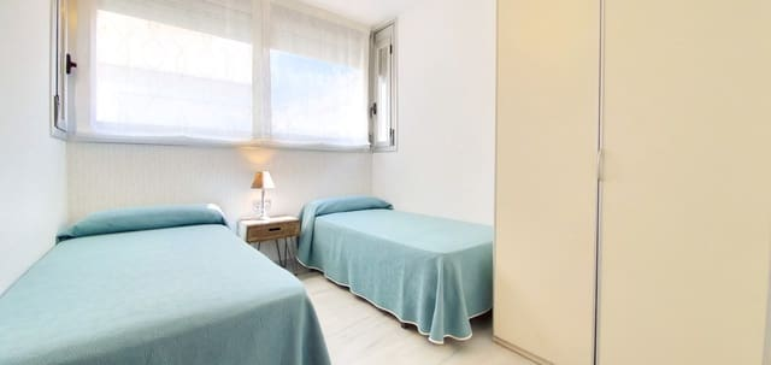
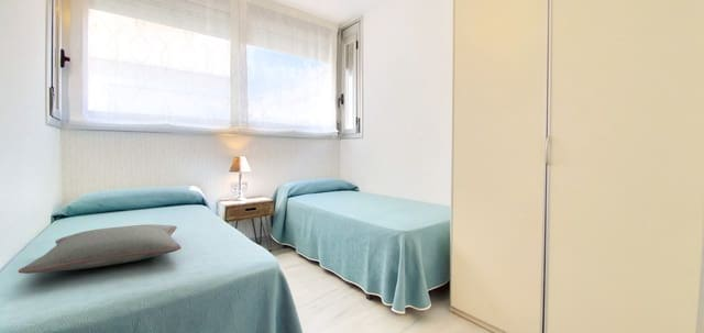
+ pillow (117, 243)
